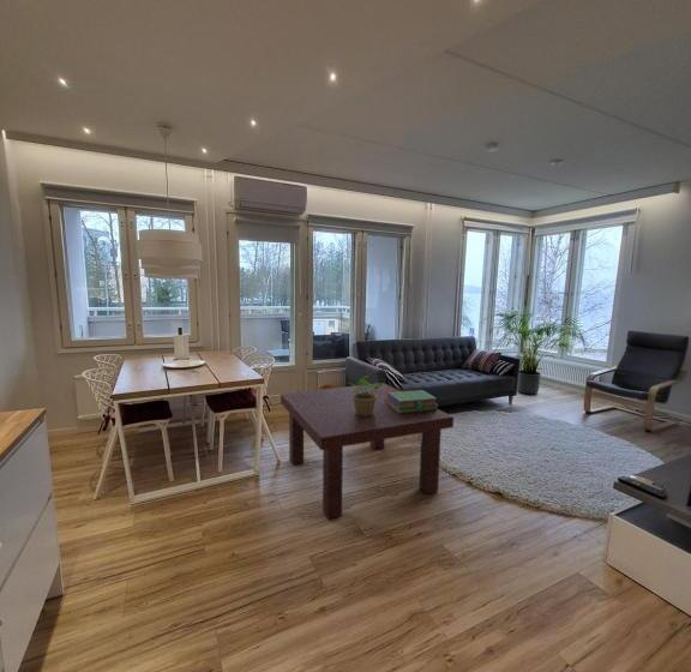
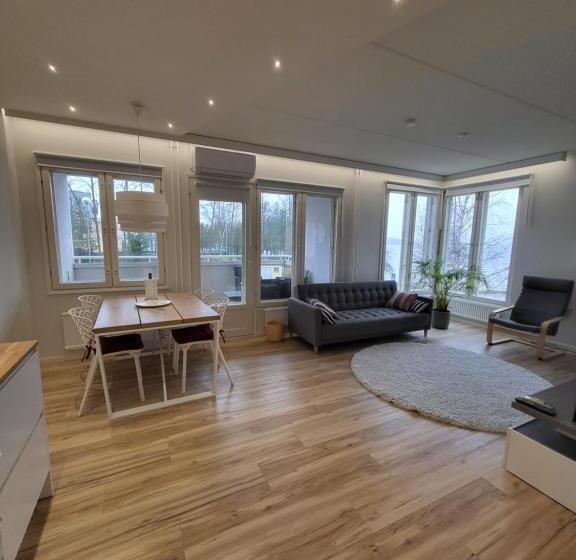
- coffee table (359, 439)
- potted plant (362, 392)
- stack of books (411, 400)
